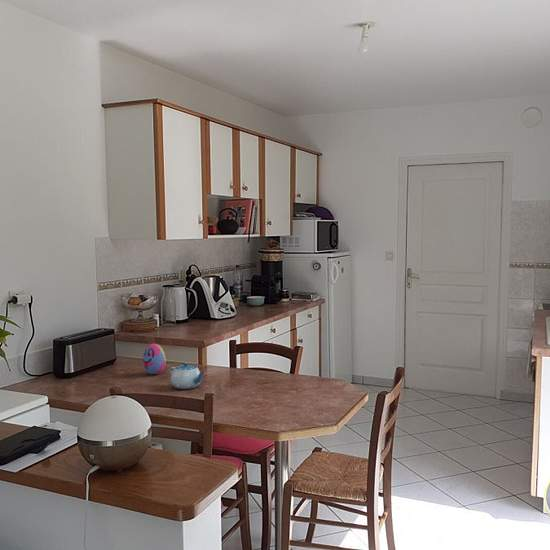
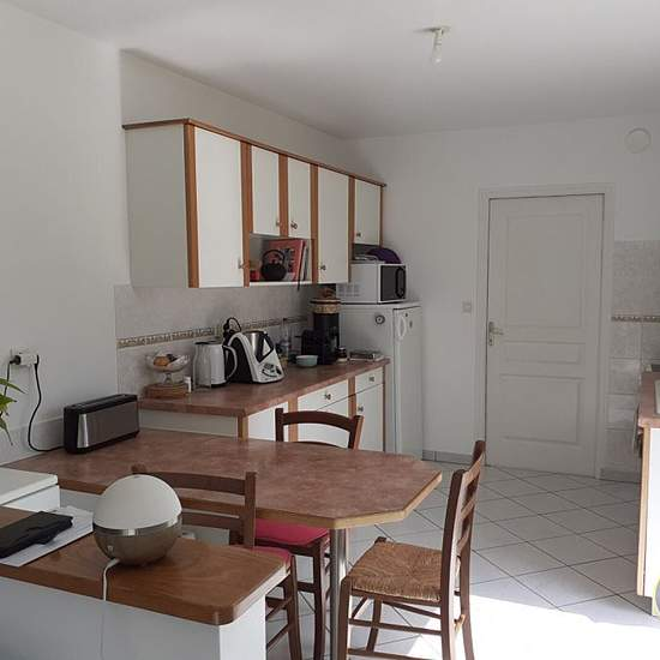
- decorative egg (154, 358)
- chinaware (187, 374)
